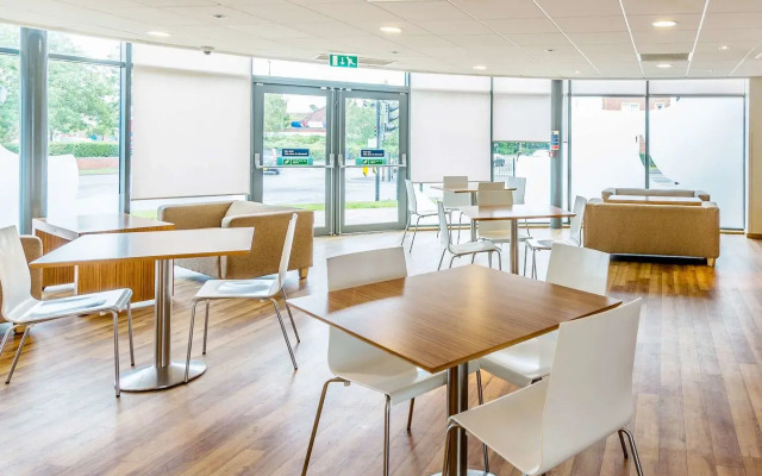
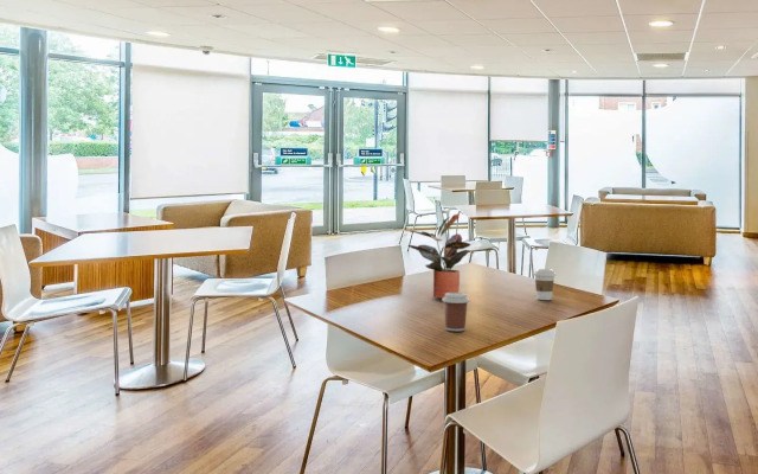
+ potted plant (437, 255)
+ coffee cup (455, 310)
+ coffee cup (544, 283)
